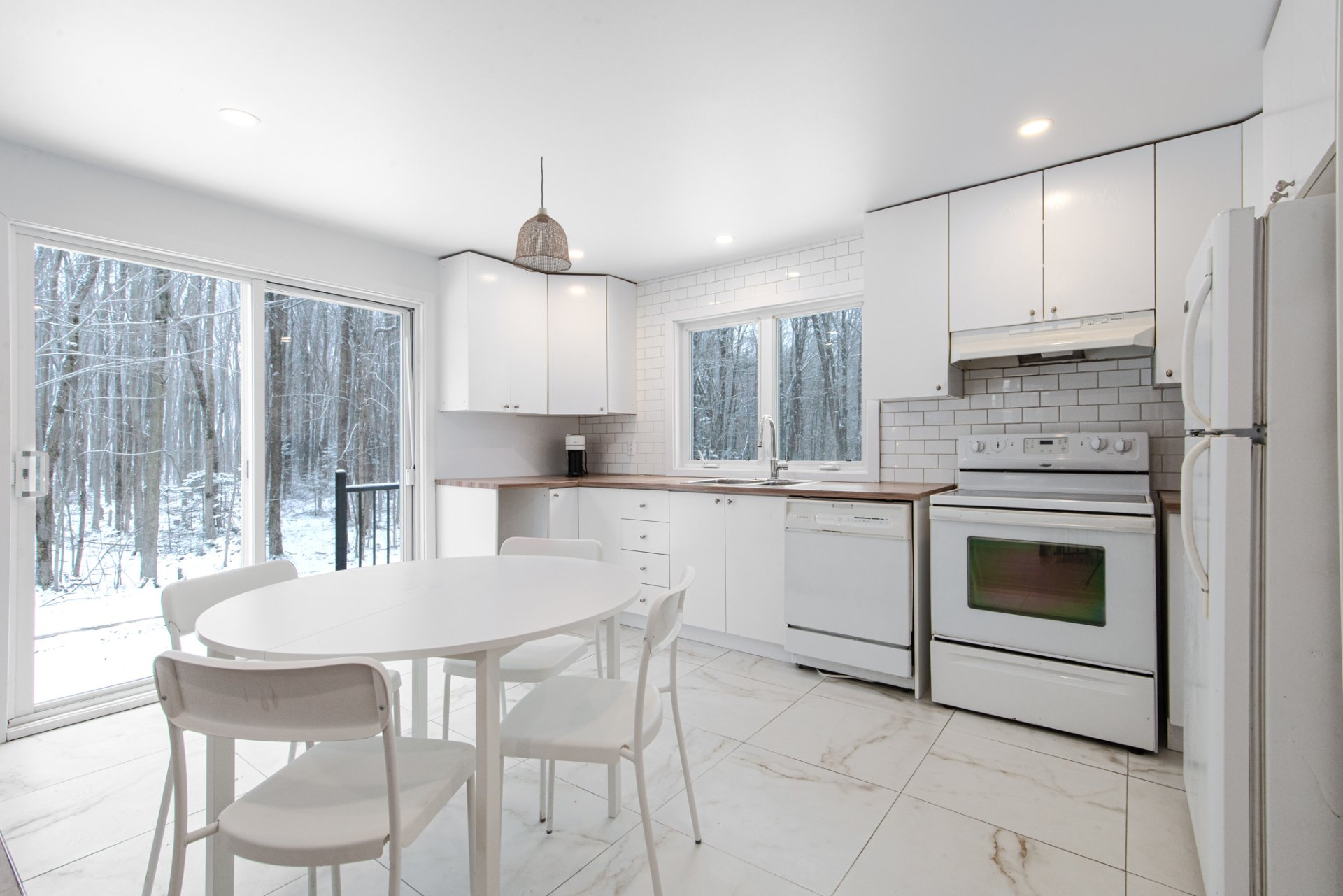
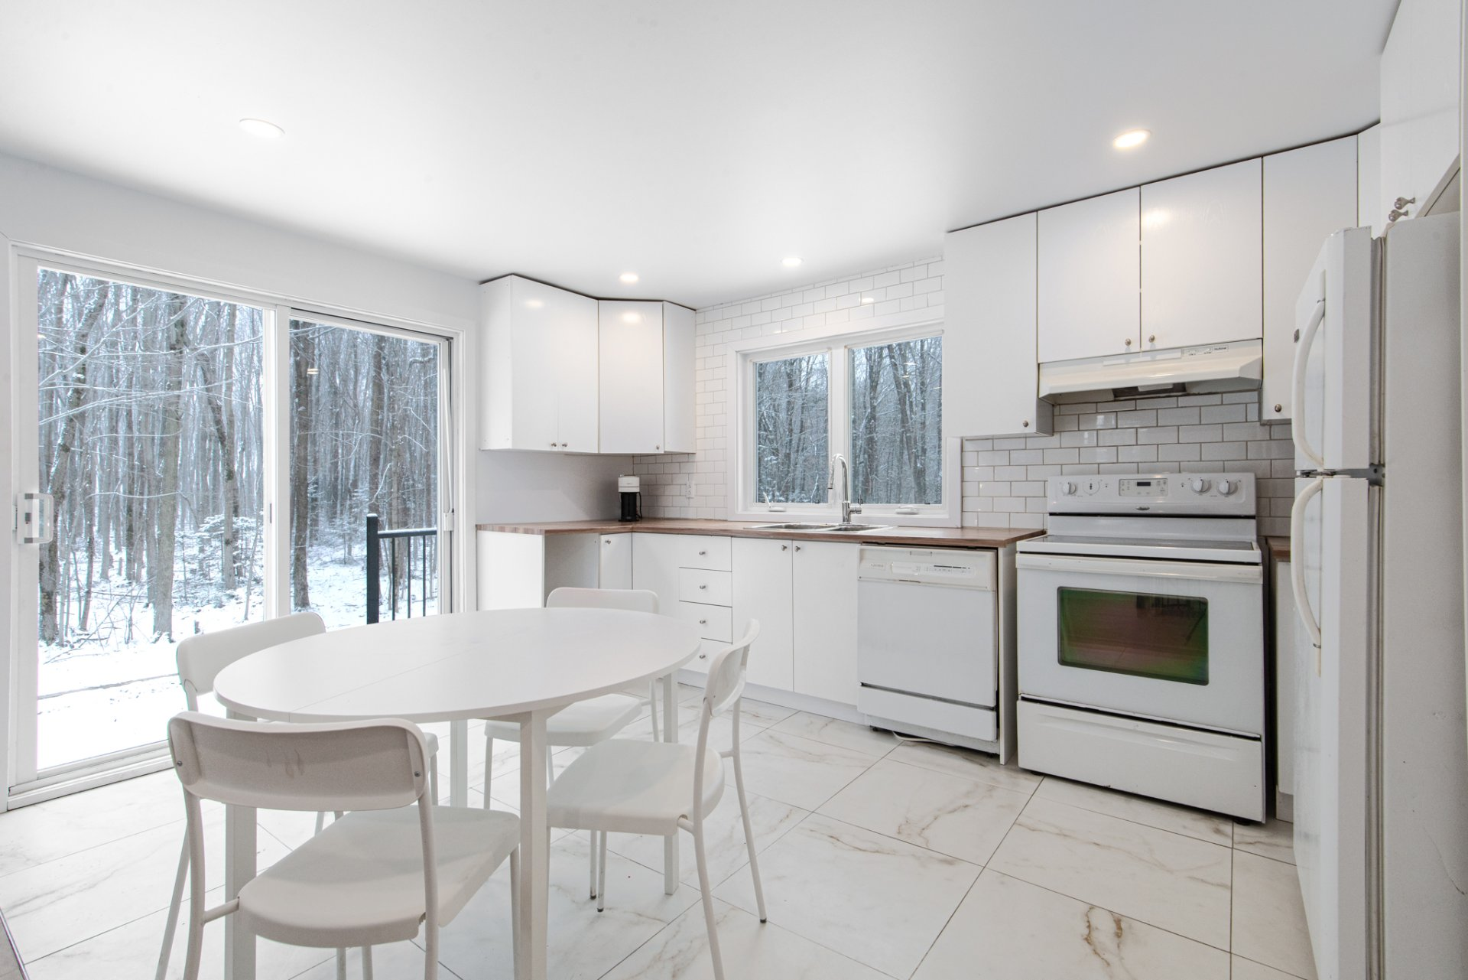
- pendant lamp (542, 211)
